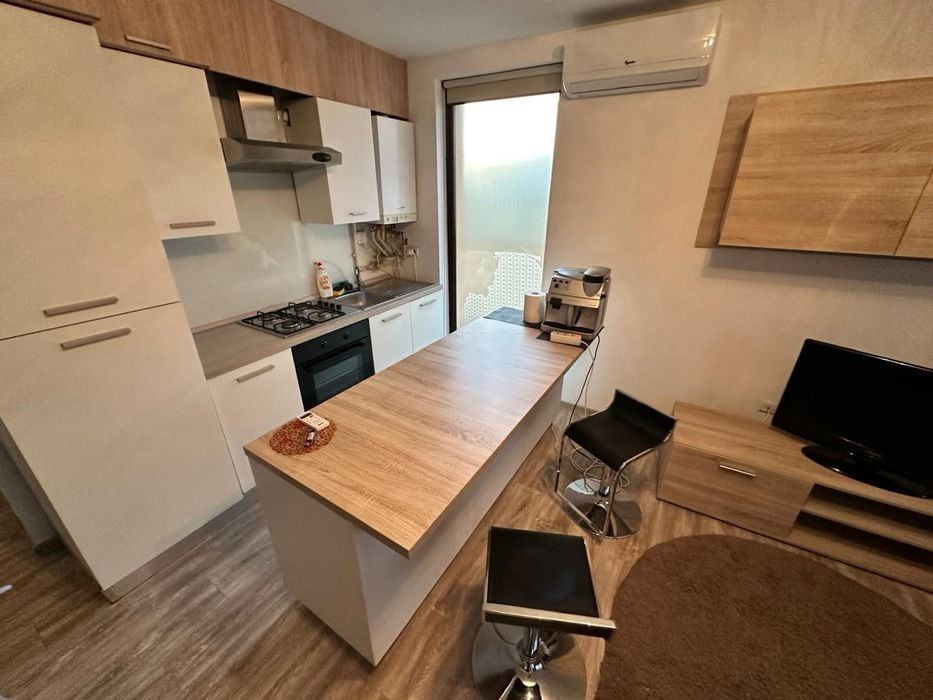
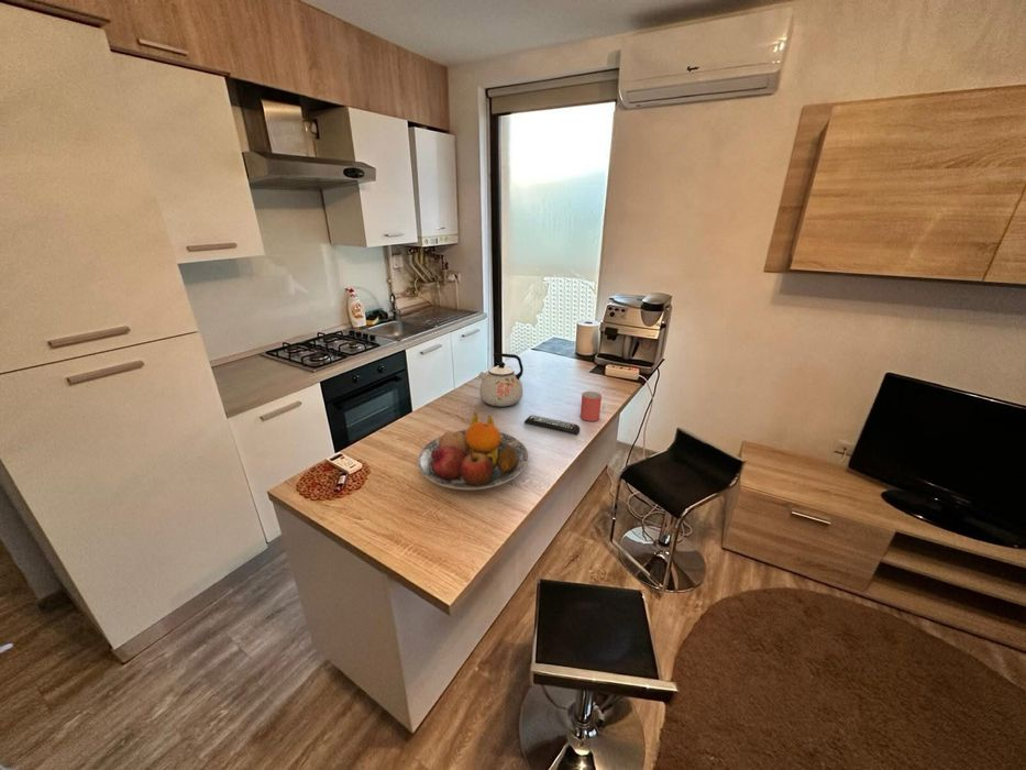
+ fruit bowl (473, 451)
+ remote control (551, 424)
+ mug (592, 404)
+ kettle (500, 377)
